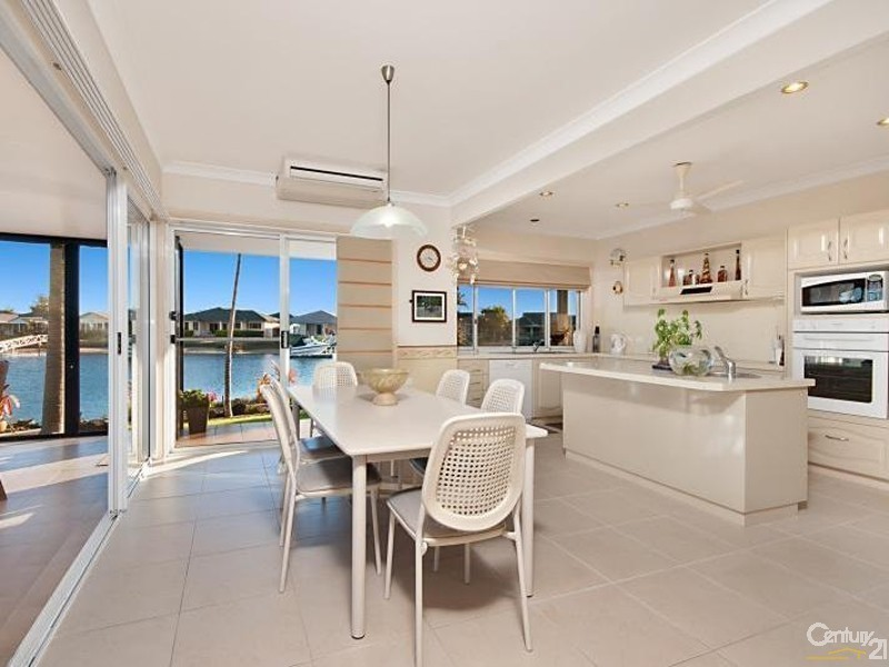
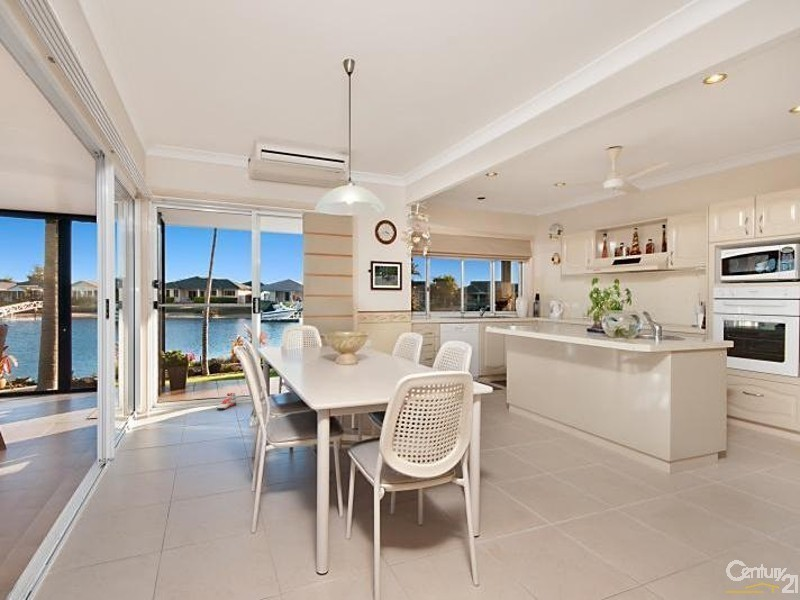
+ sneaker (226, 400)
